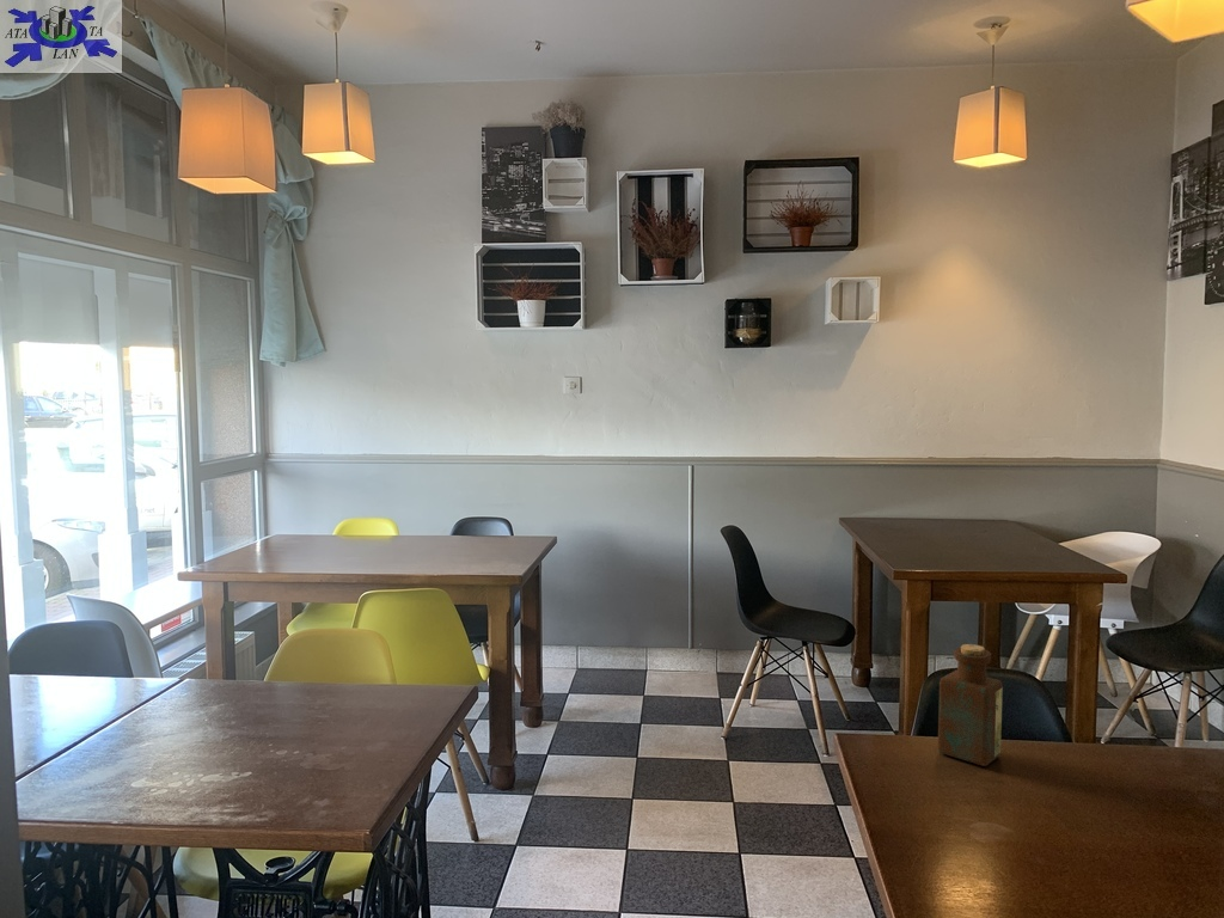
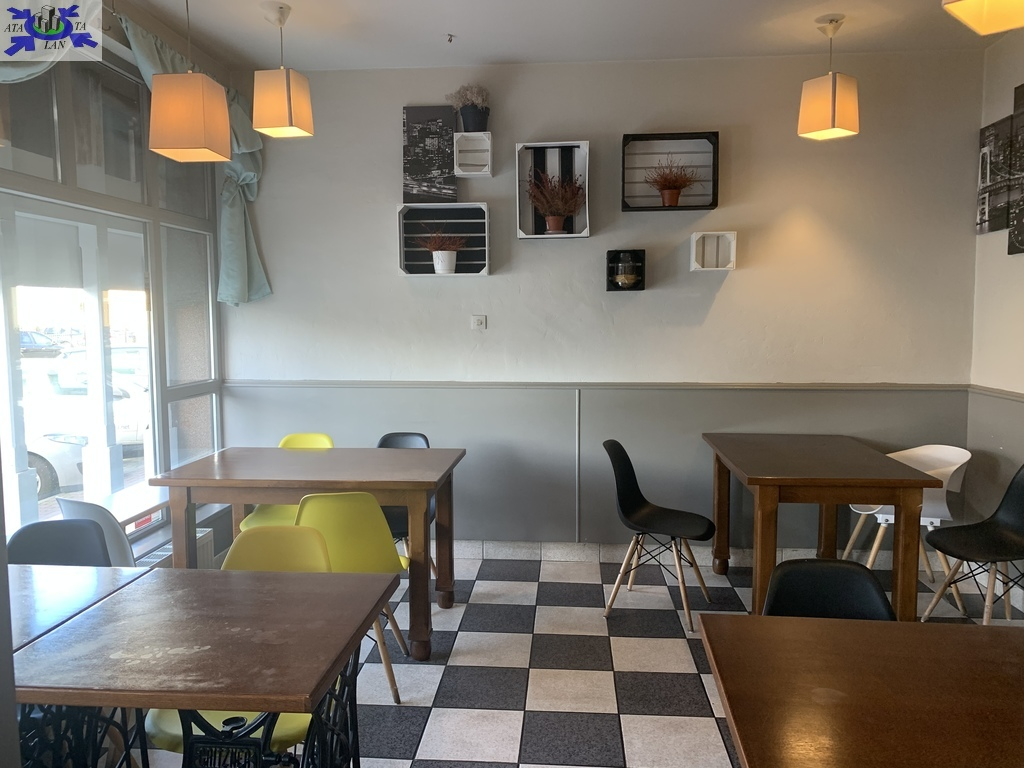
- bottle (969, 700)
